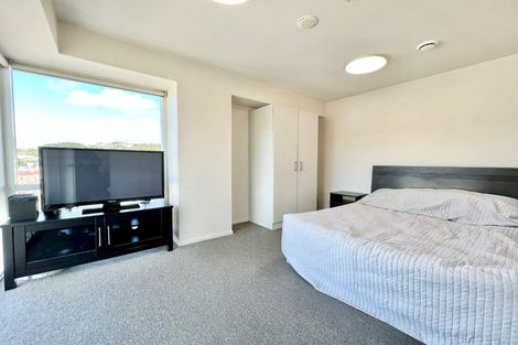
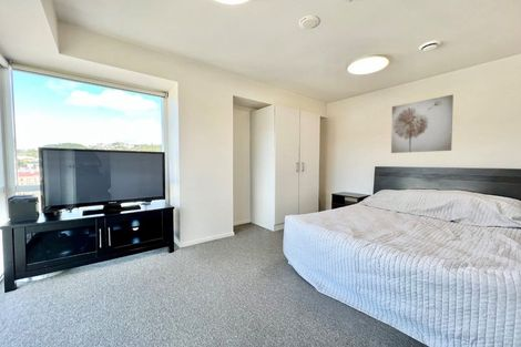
+ wall art (419, 126)
